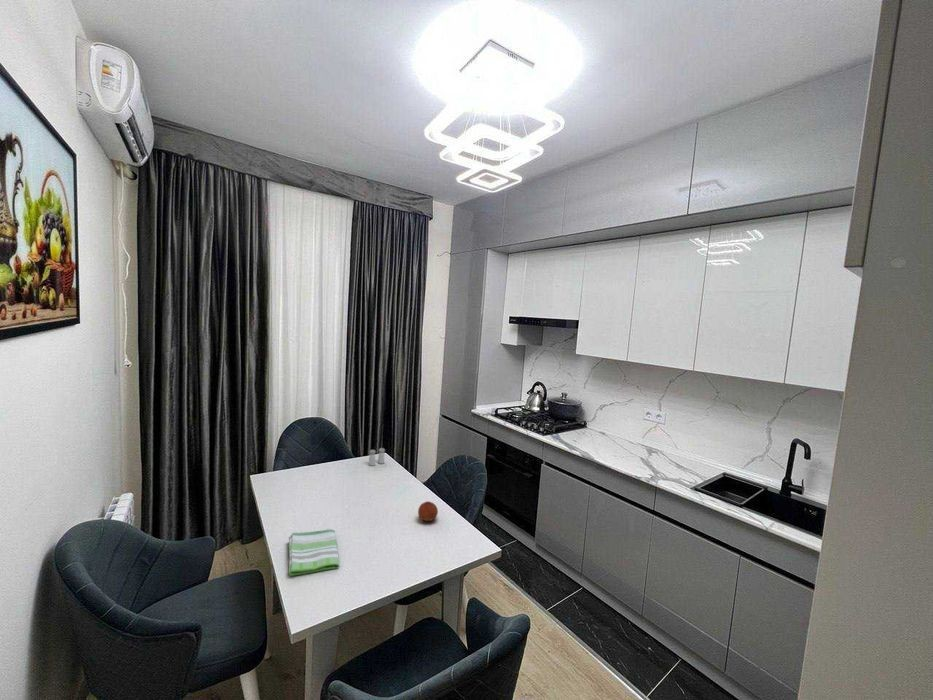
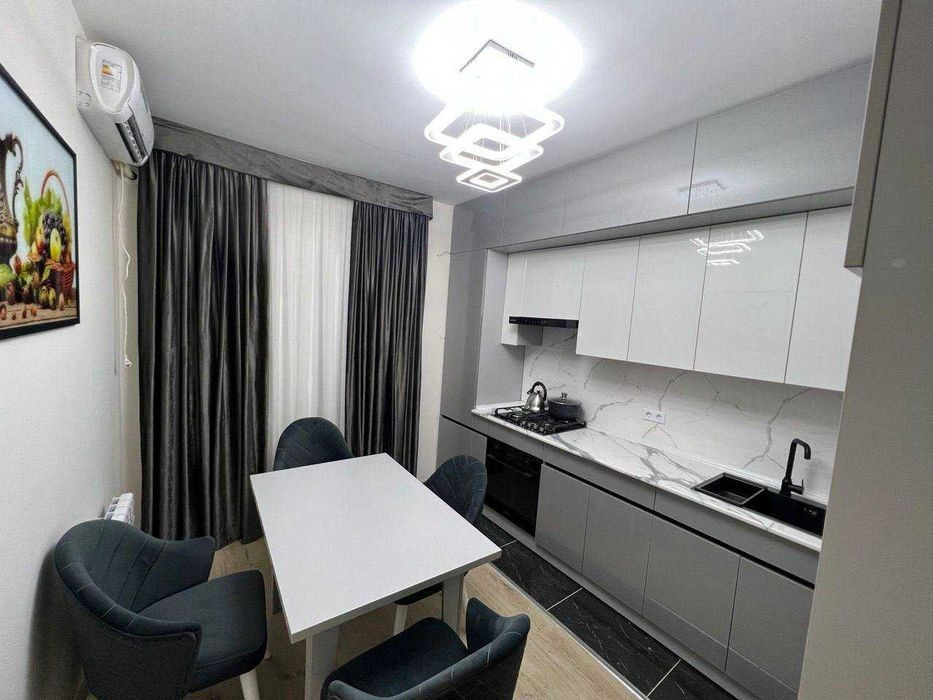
- dish towel (313, 549)
- salt and pepper shaker (378, 457)
- fruit (428, 511)
